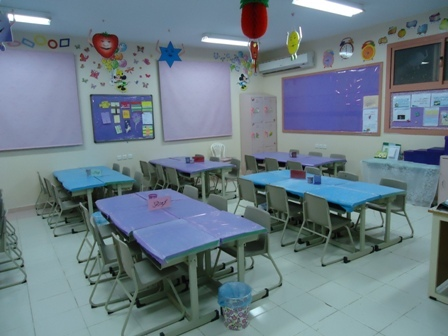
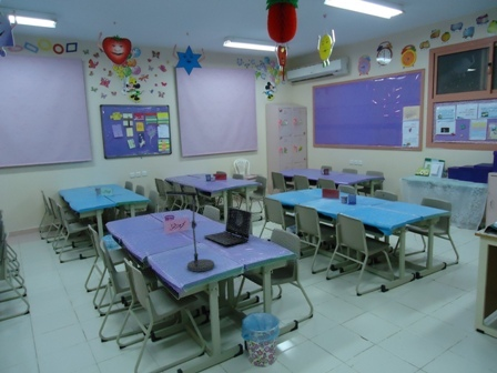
+ laptop (226, 224)
+ desk lamp (192, 228)
